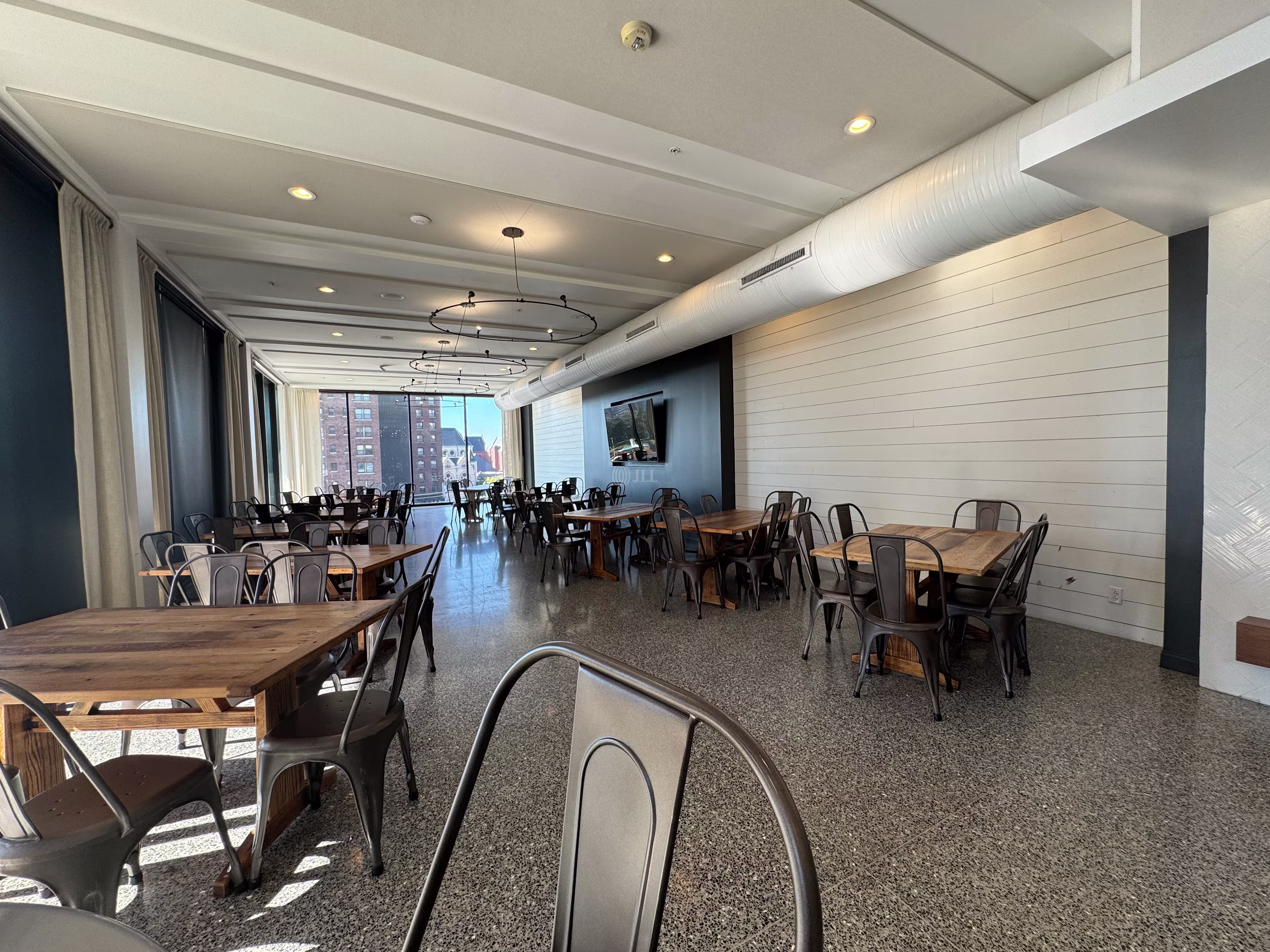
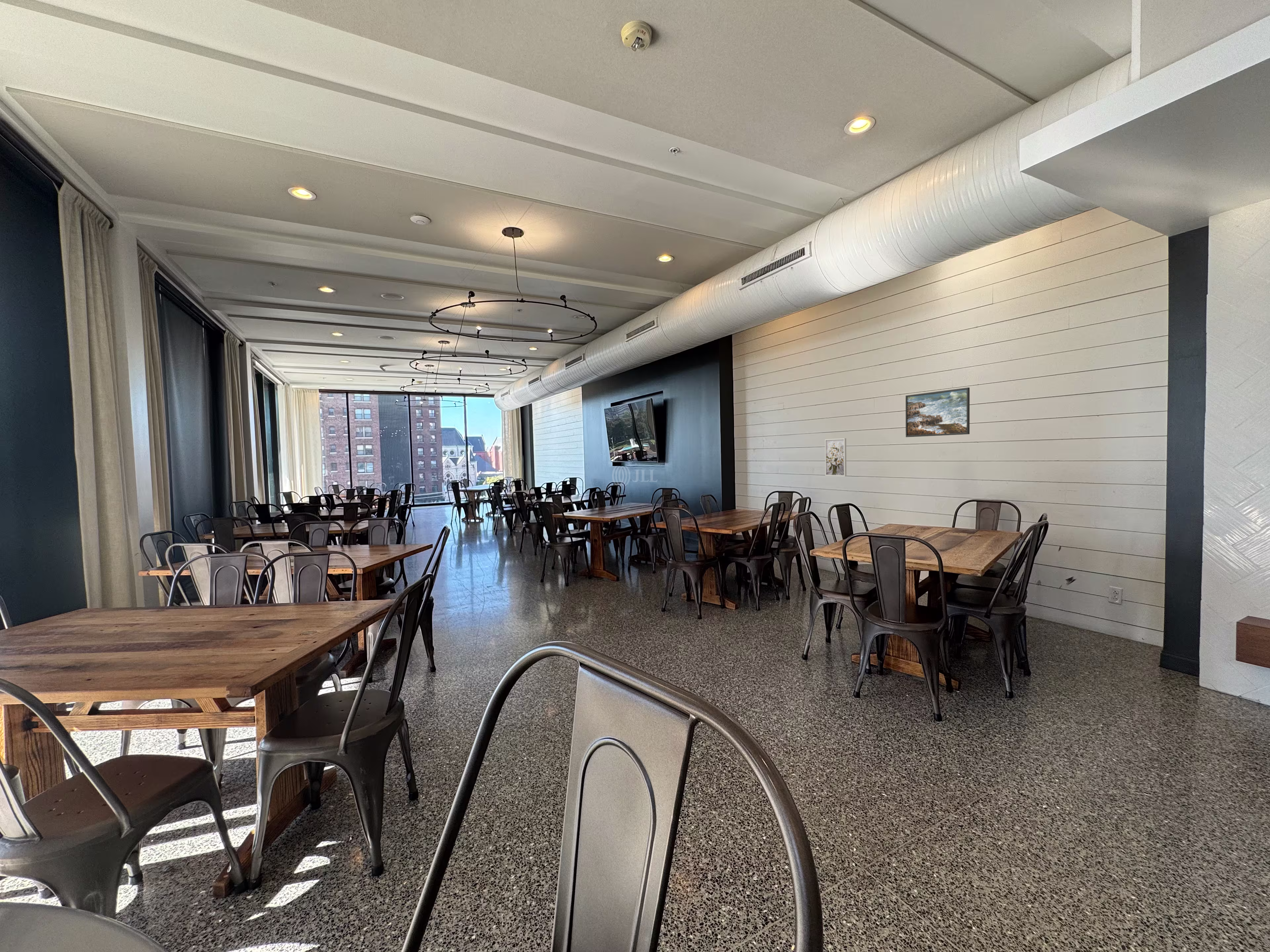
+ wall art (835, 457)
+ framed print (936, 414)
